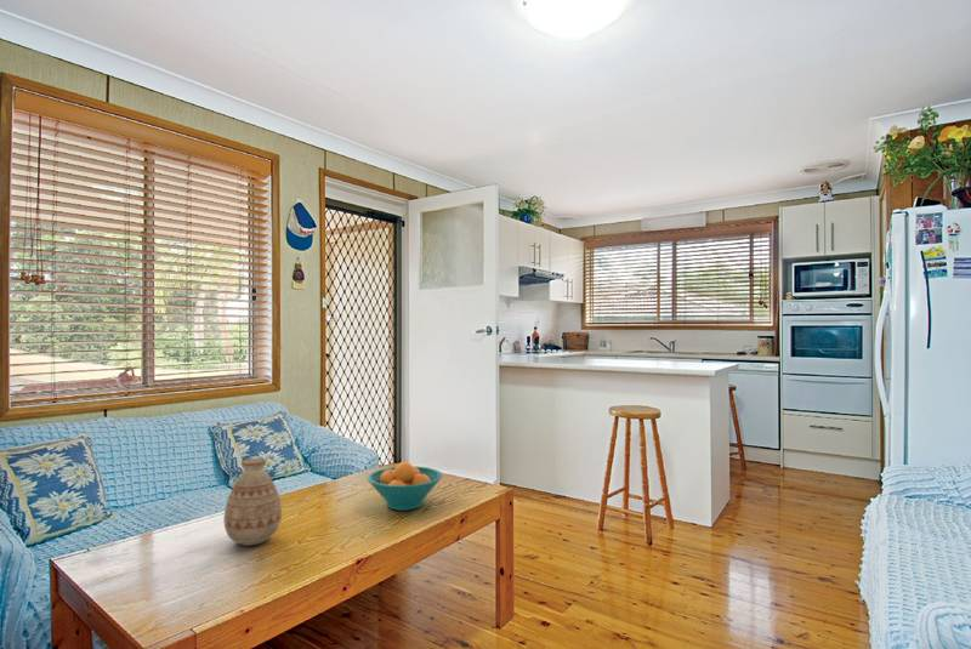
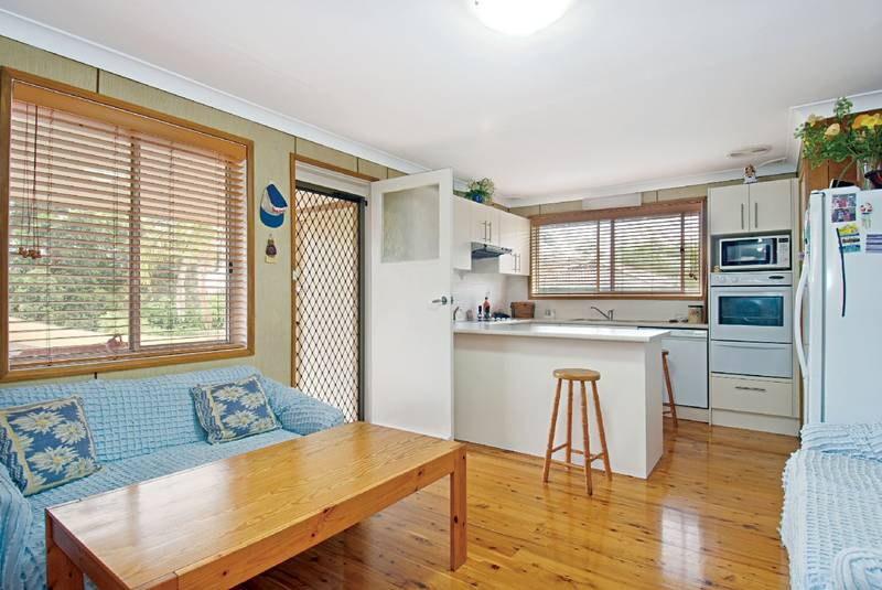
- vase (252, 500)
- fruit bowl (404, 483)
